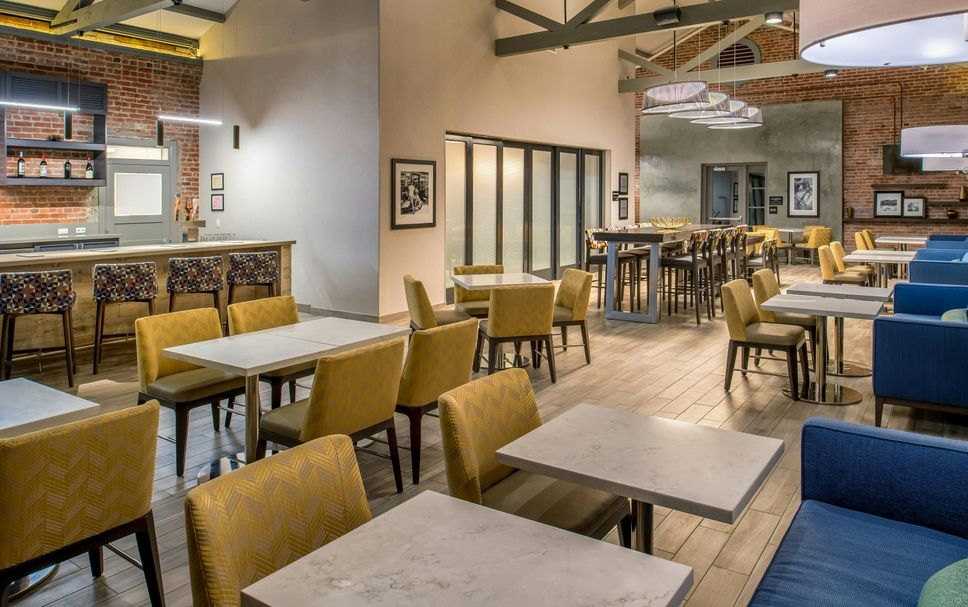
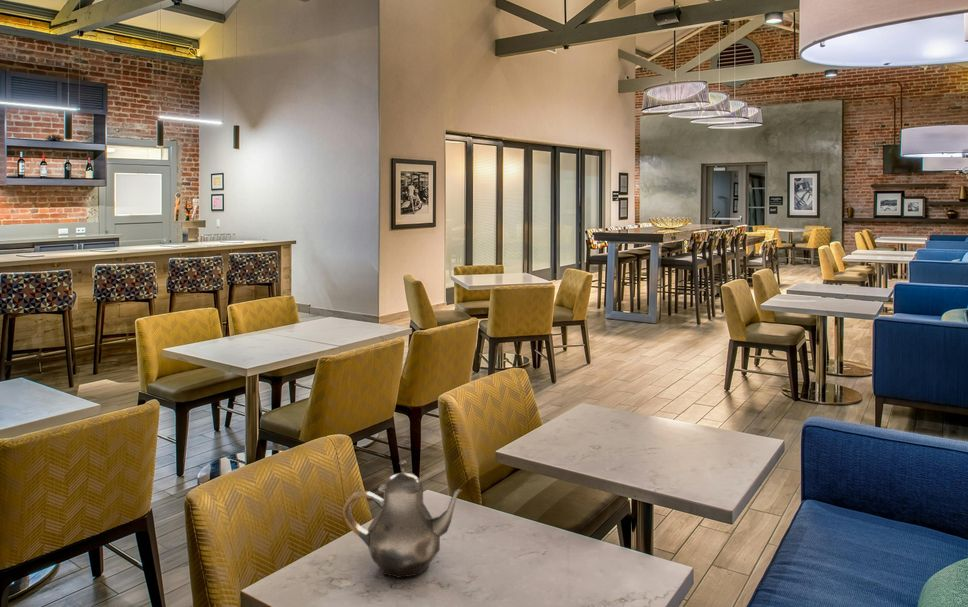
+ teapot (402, 513)
